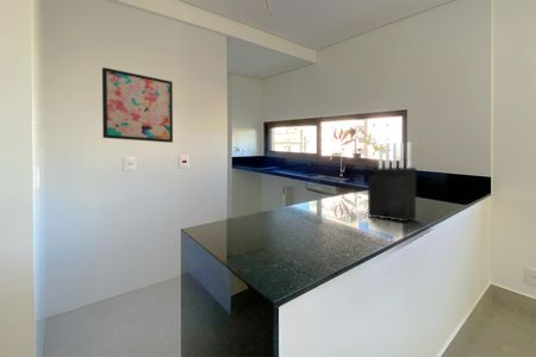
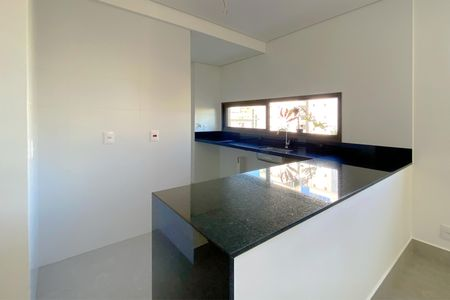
- wall art (139, 107)
- knife block (389, 180)
